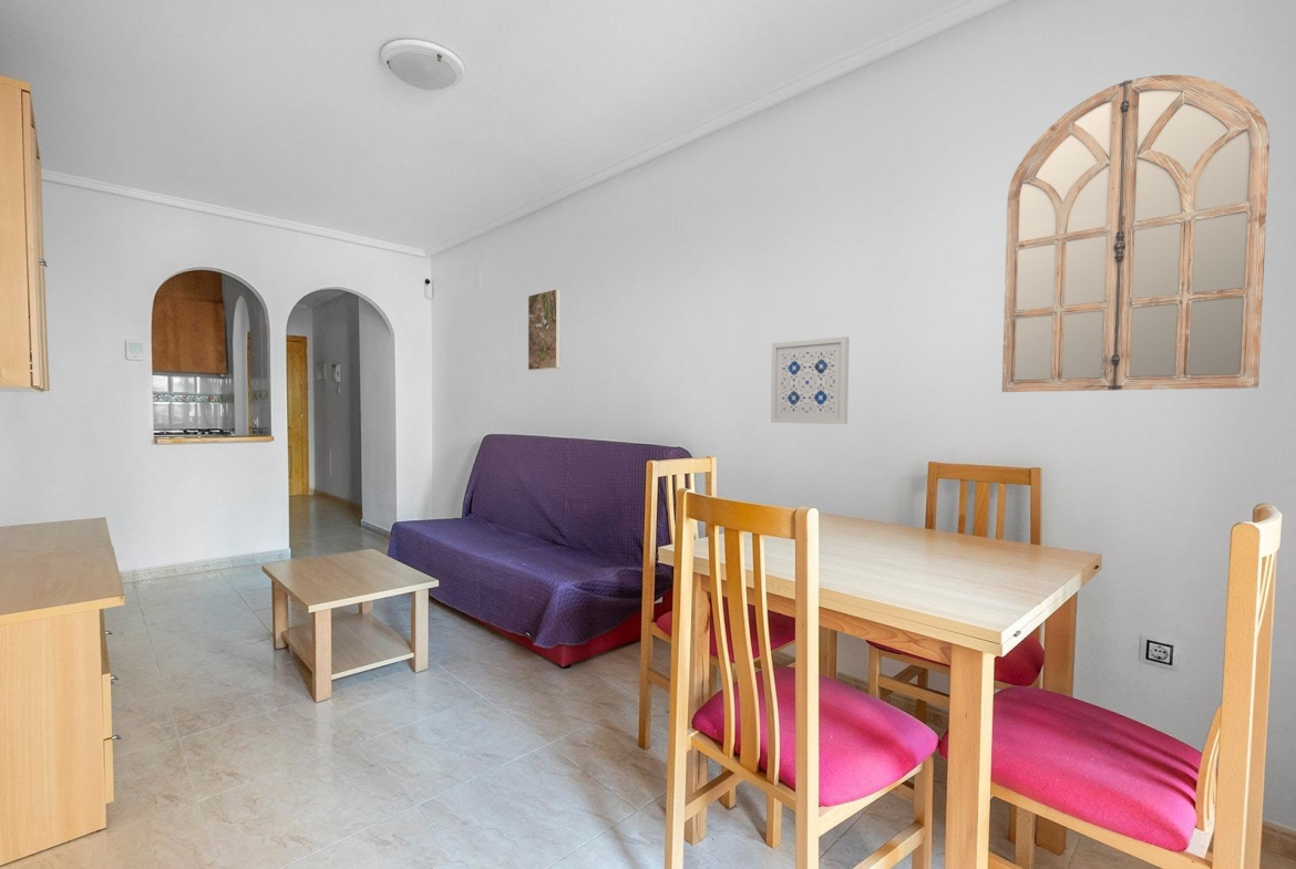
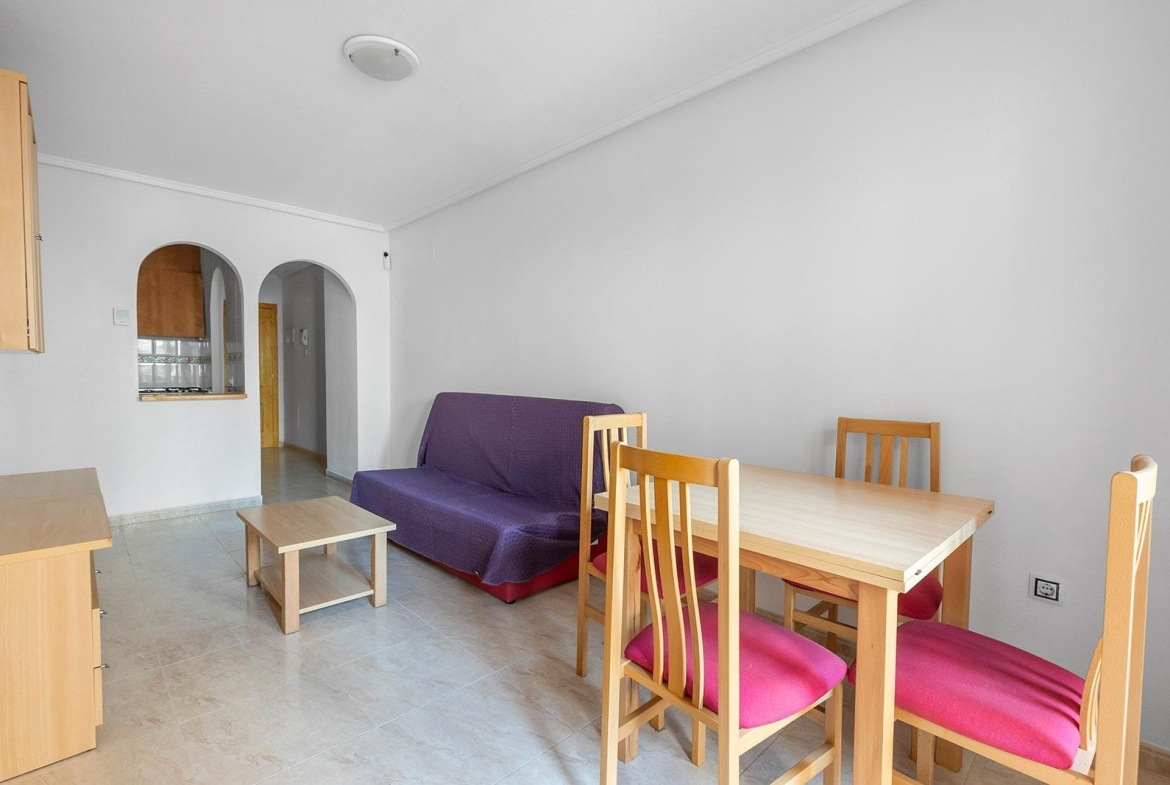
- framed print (544, 331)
- wall art (808, 382)
- home mirror (1120, 237)
